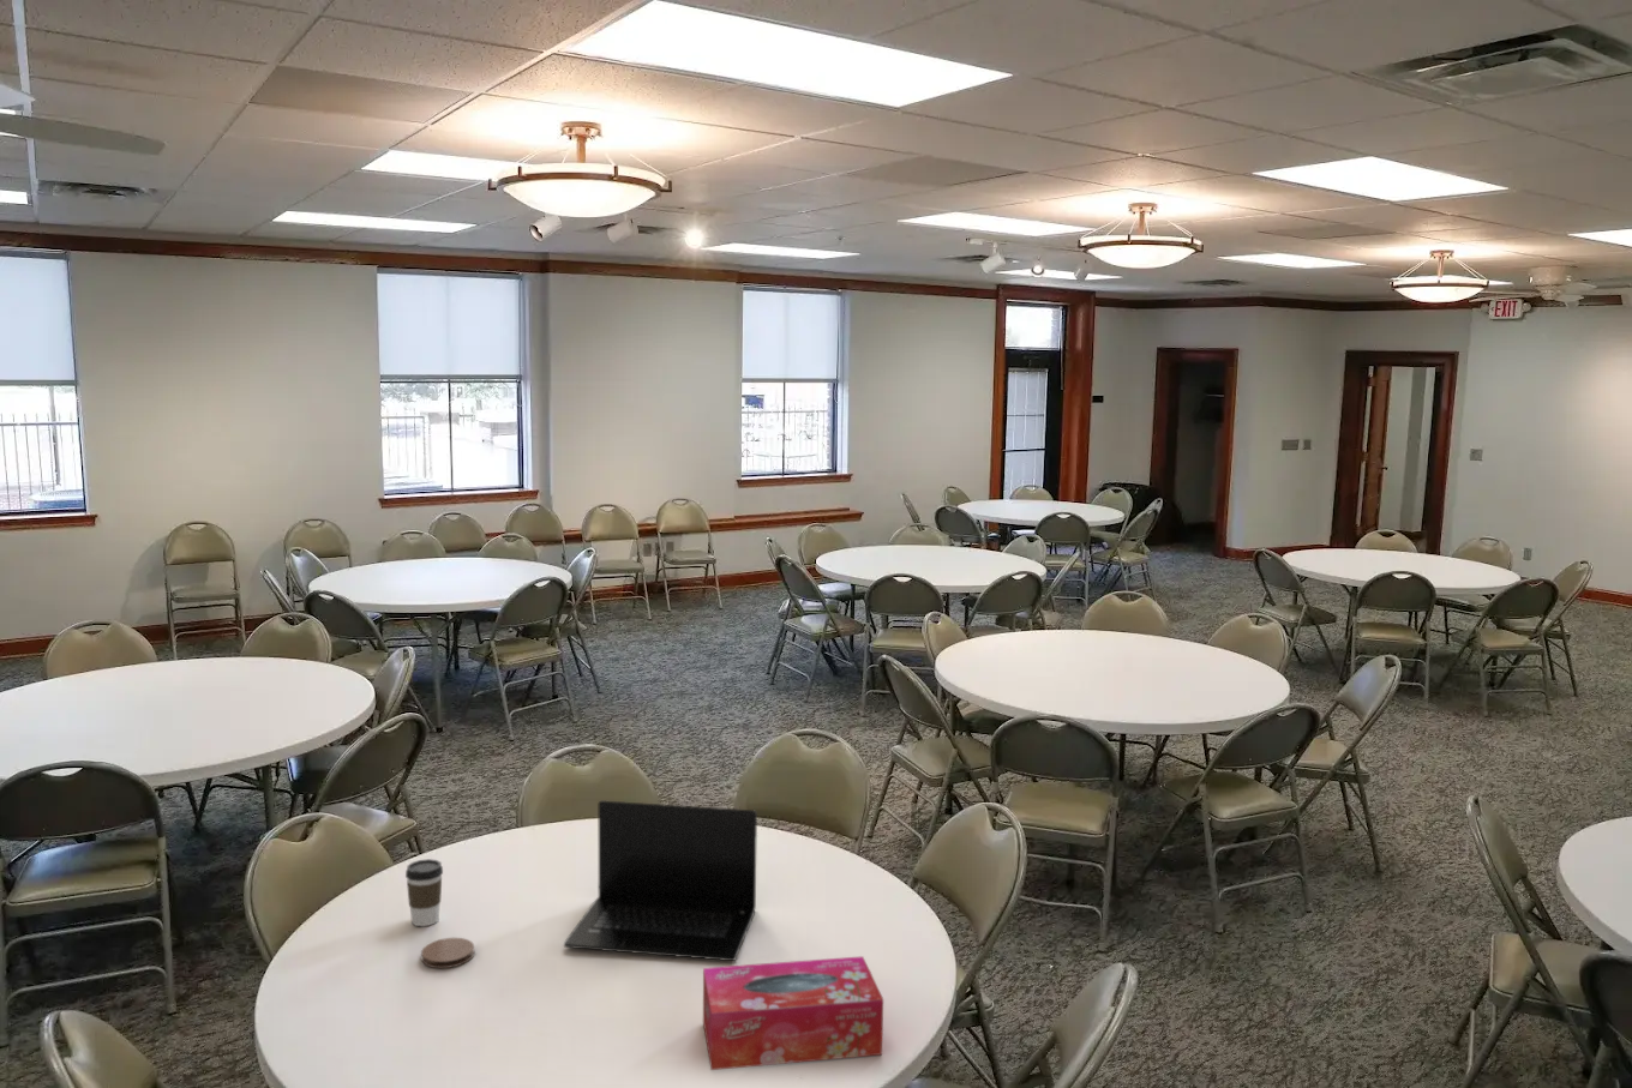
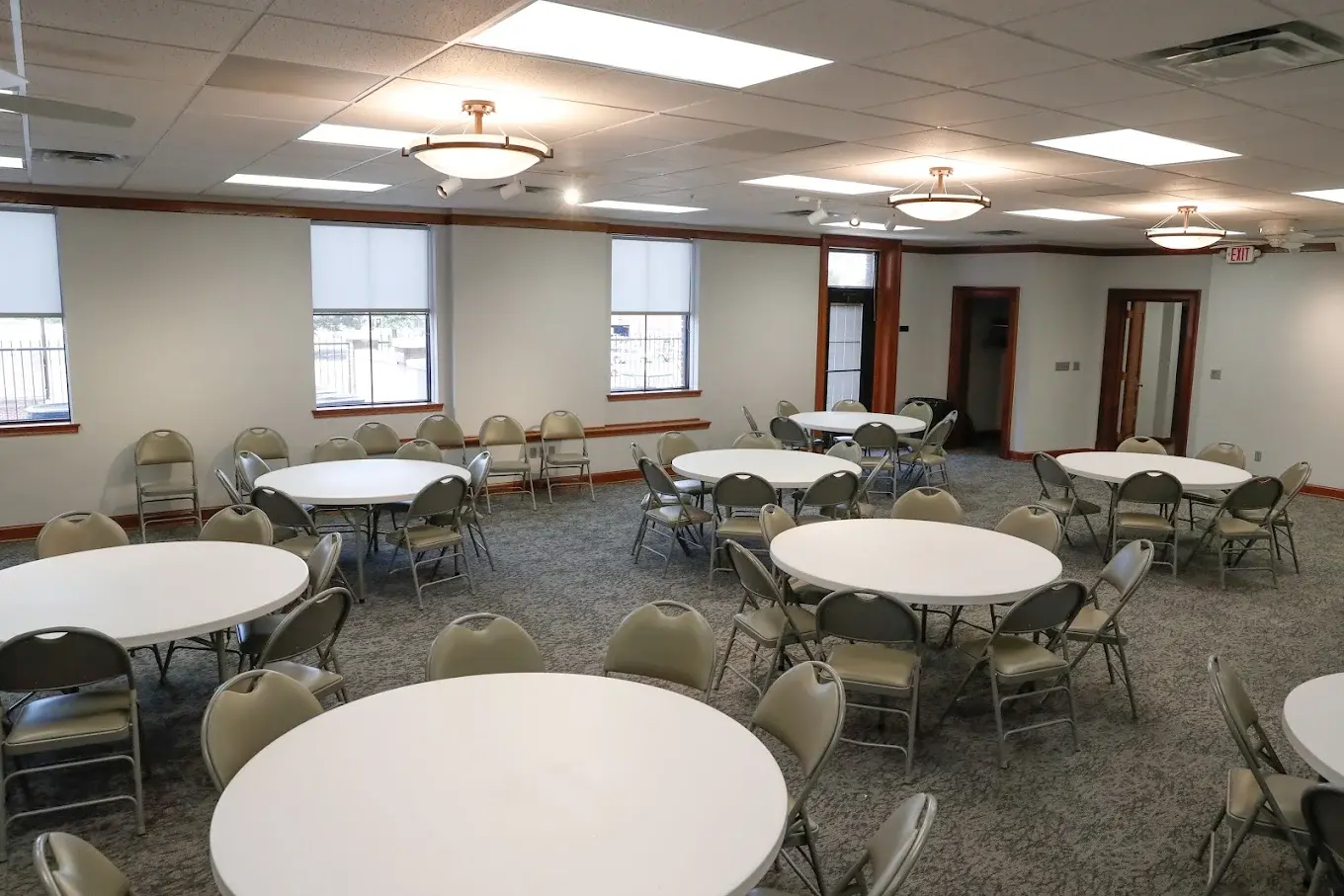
- laptop (663, 877)
- tissue box (789, 1010)
- coffee cup (425, 892)
- coaster (448, 952)
